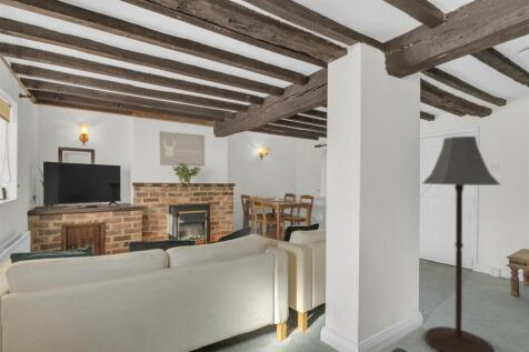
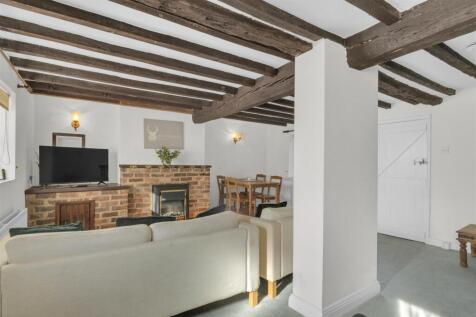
- floor lamp (459, 241)
